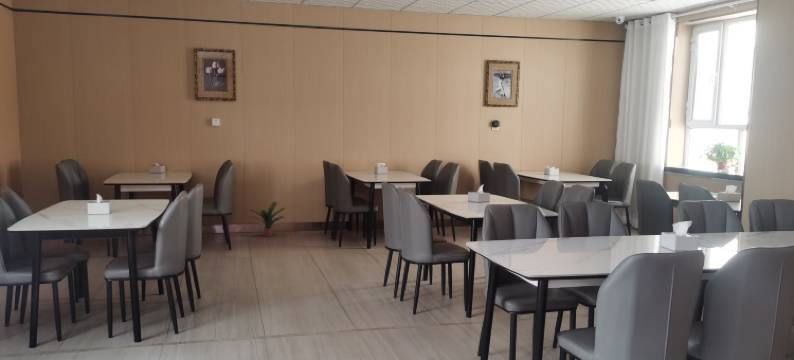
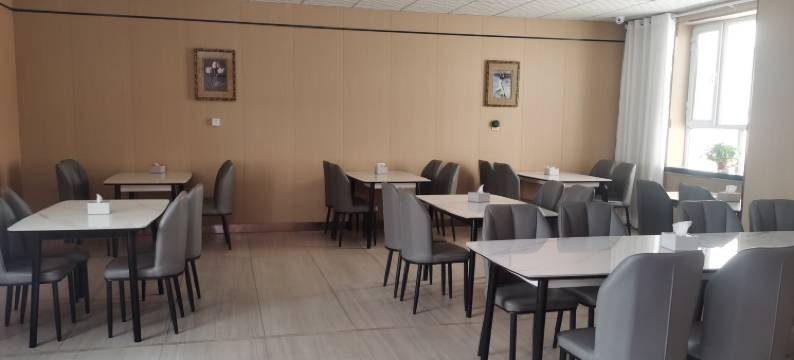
- potted plant (265, 217)
